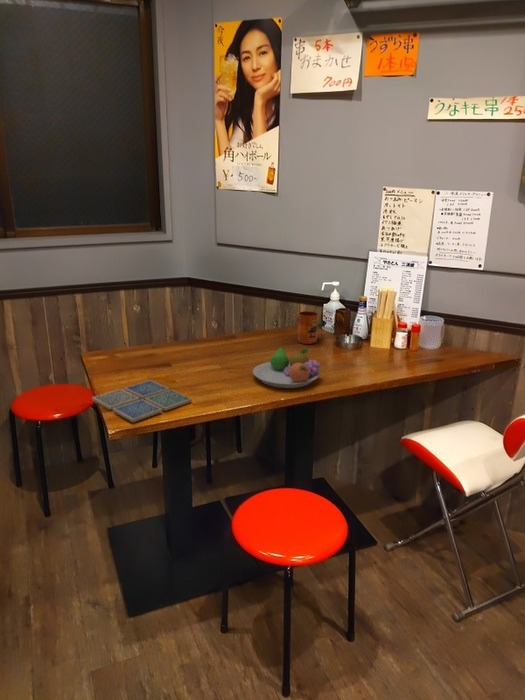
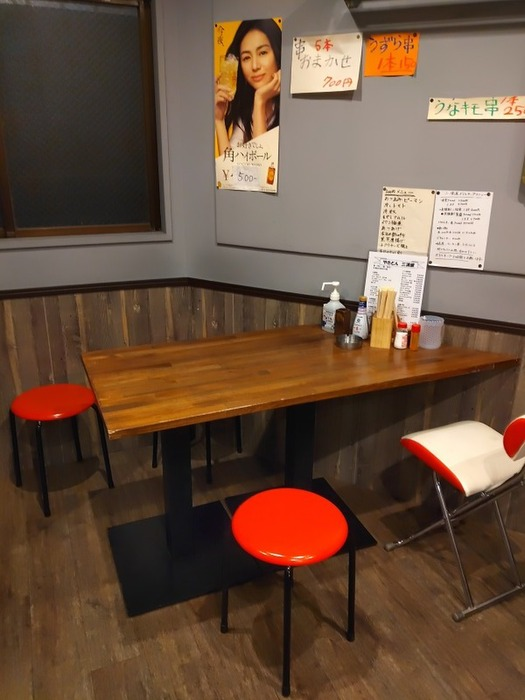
- mug (305, 326)
- fruit bowl (286, 364)
- drink coaster (142, 399)
